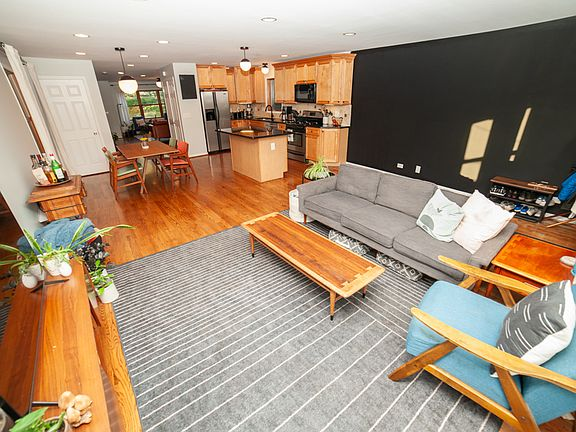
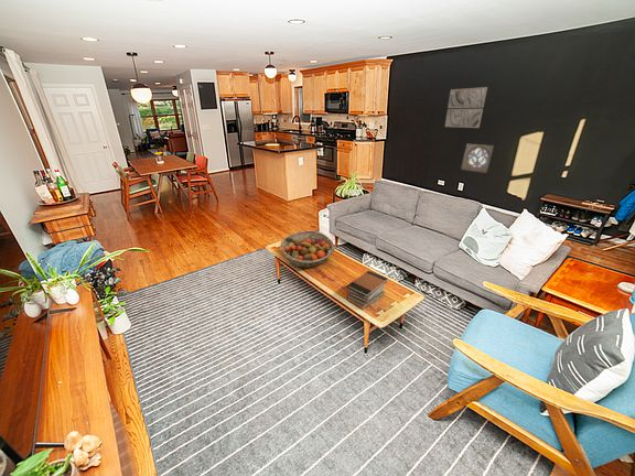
+ wall art (464, 107)
+ wall ornament (476, 158)
+ book stack (366, 289)
+ fruit basket (308, 249)
